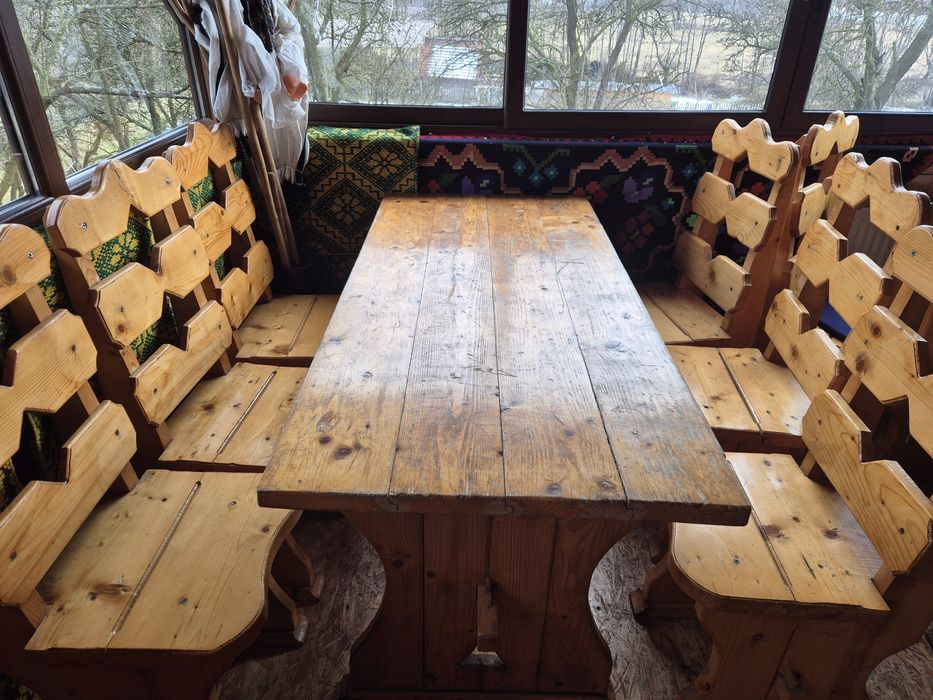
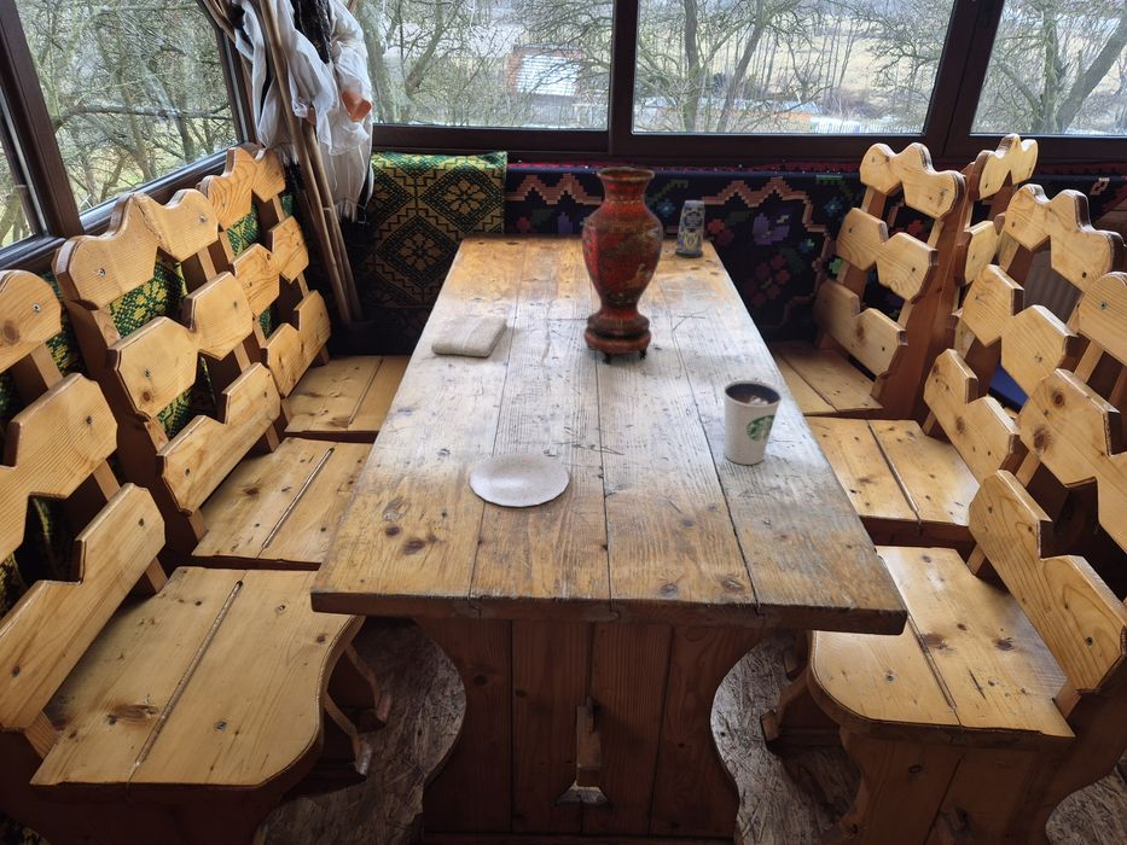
+ dixie cup (748, 424)
+ candle (691, 228)
+ vase (621, 268)
+ plate (531, 453)
+ washcloth (471, 333)
